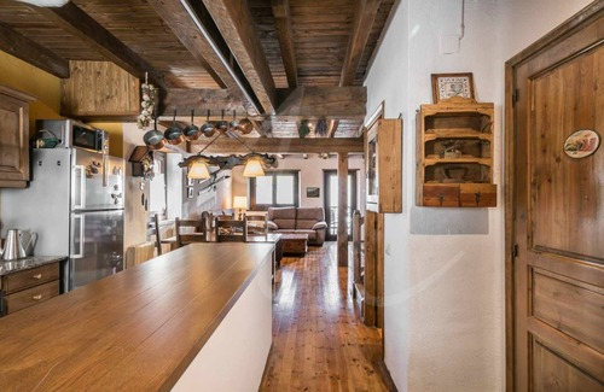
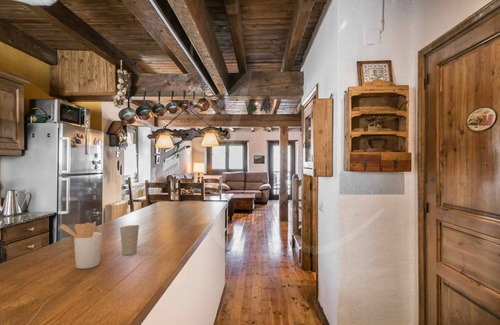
+ cup (129, 238)
+ utensil holder (80, 243)
